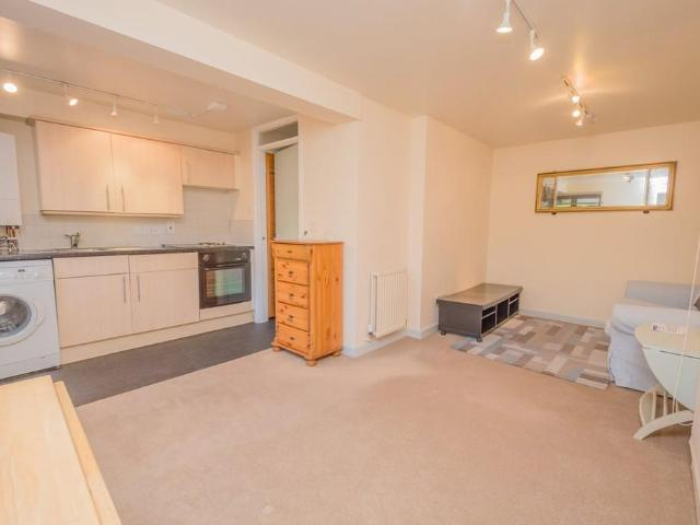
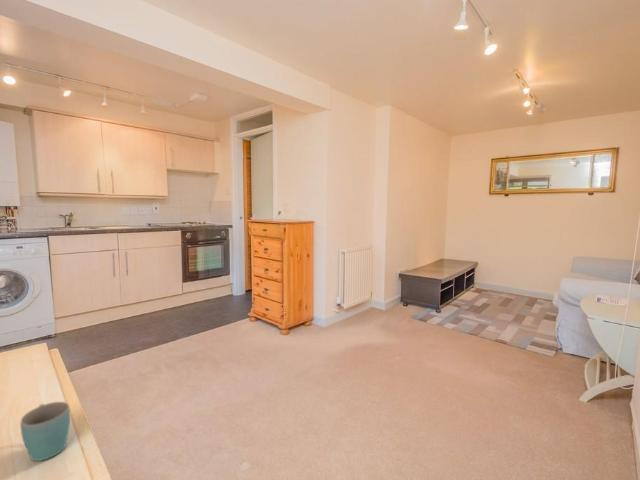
+ mug (45, 428)
